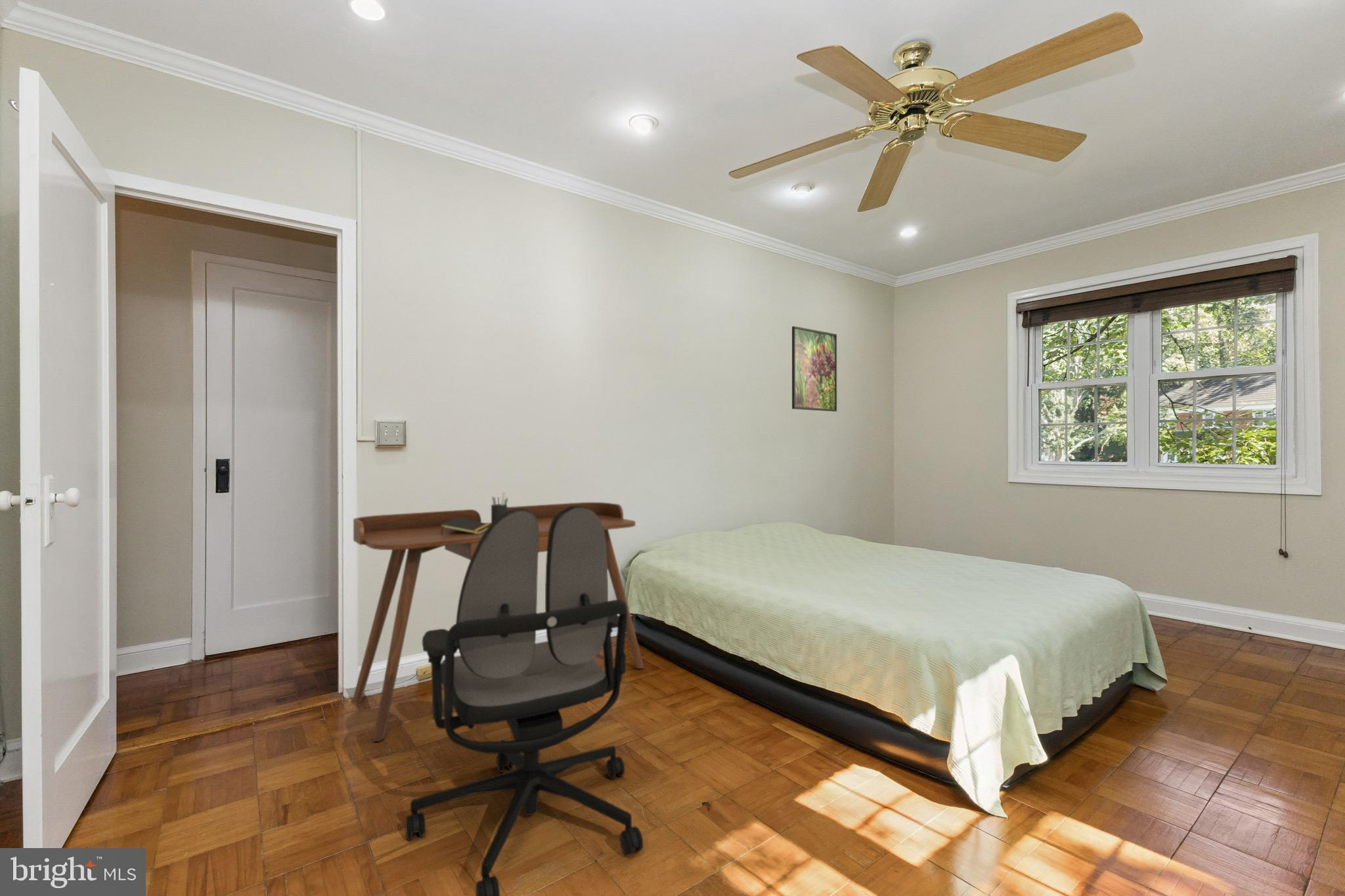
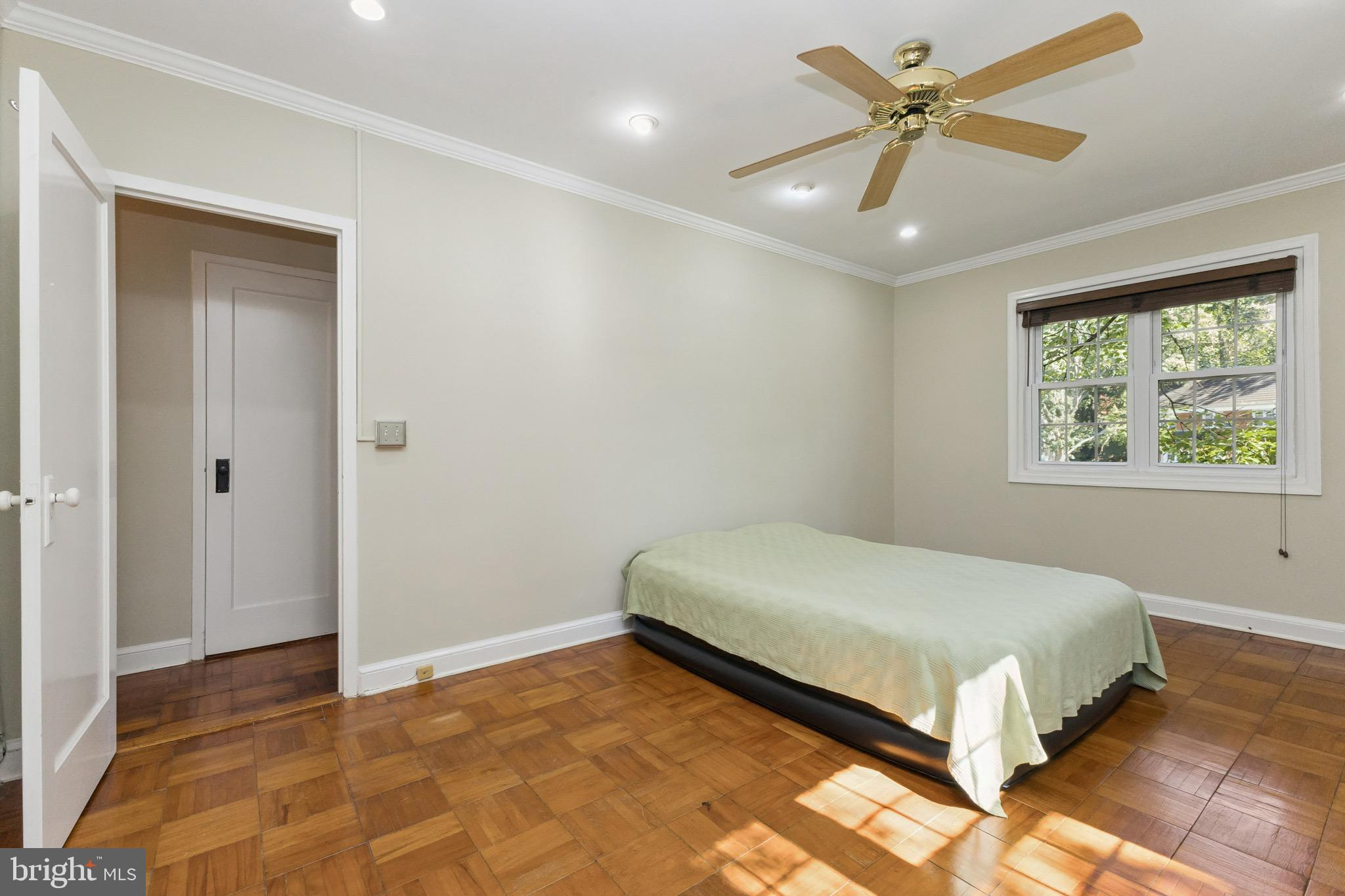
- office chair (529, 658)
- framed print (815, 370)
- notepad (468, 525)
- pen holder (499, 507)
- desk (470, 559)
